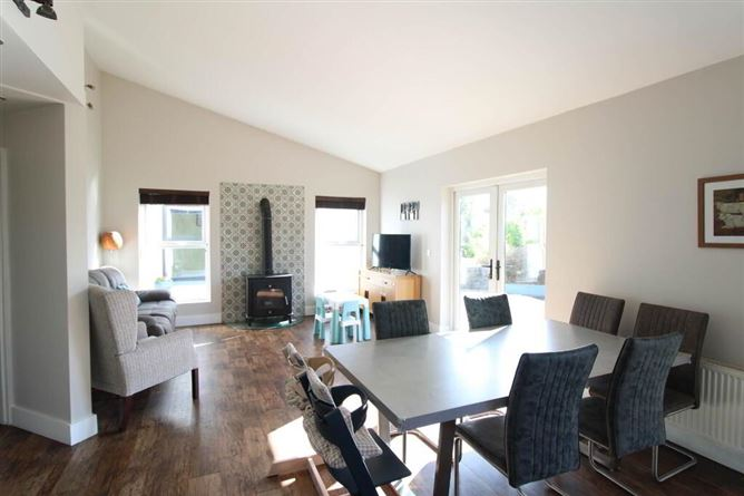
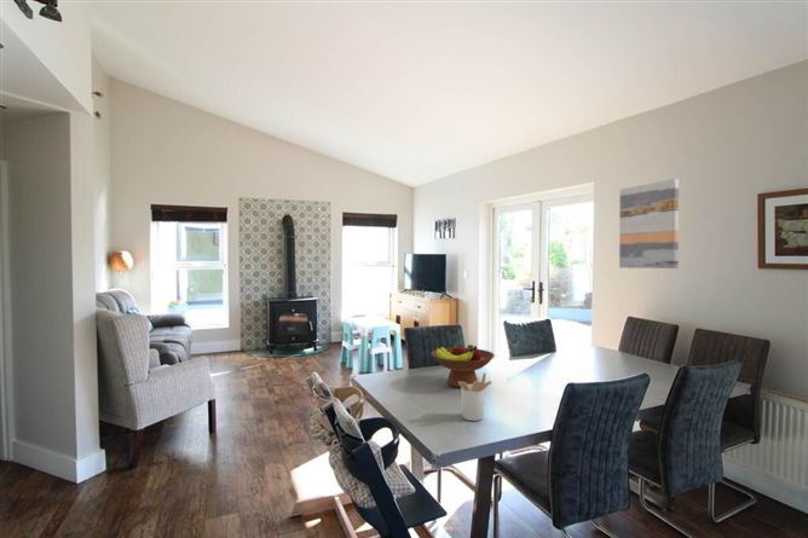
+ utensil holder (475, 397)
+ fruit bowl (462, 363)
+ wall art (647, 226)
